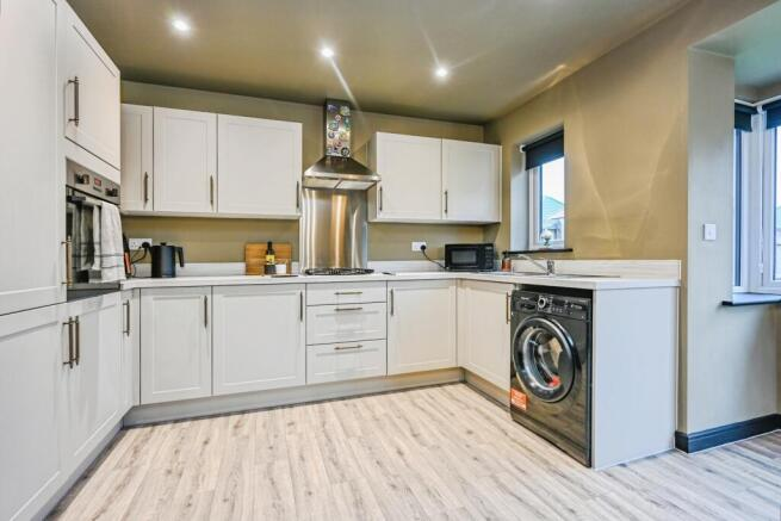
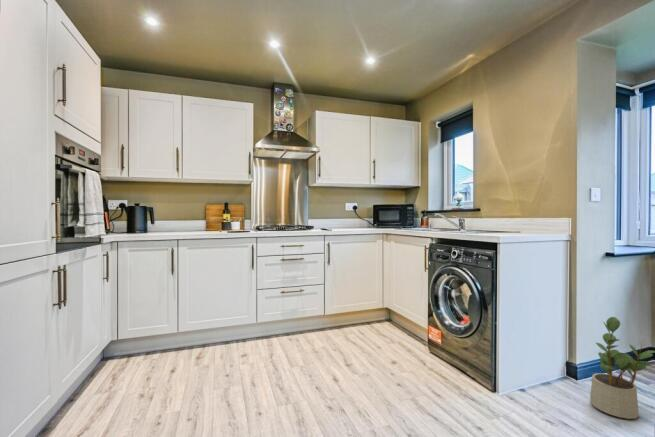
+ potted plant (620, 363)
